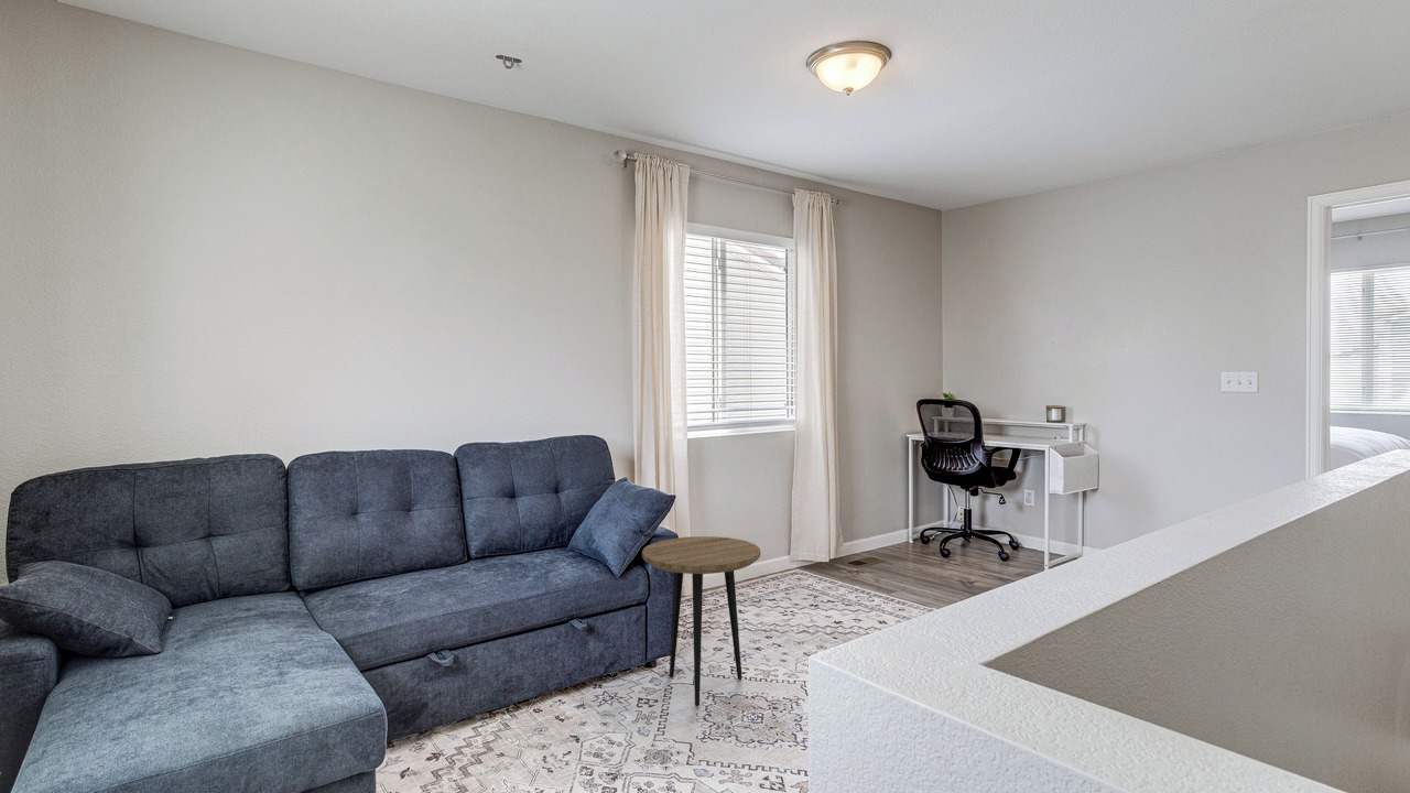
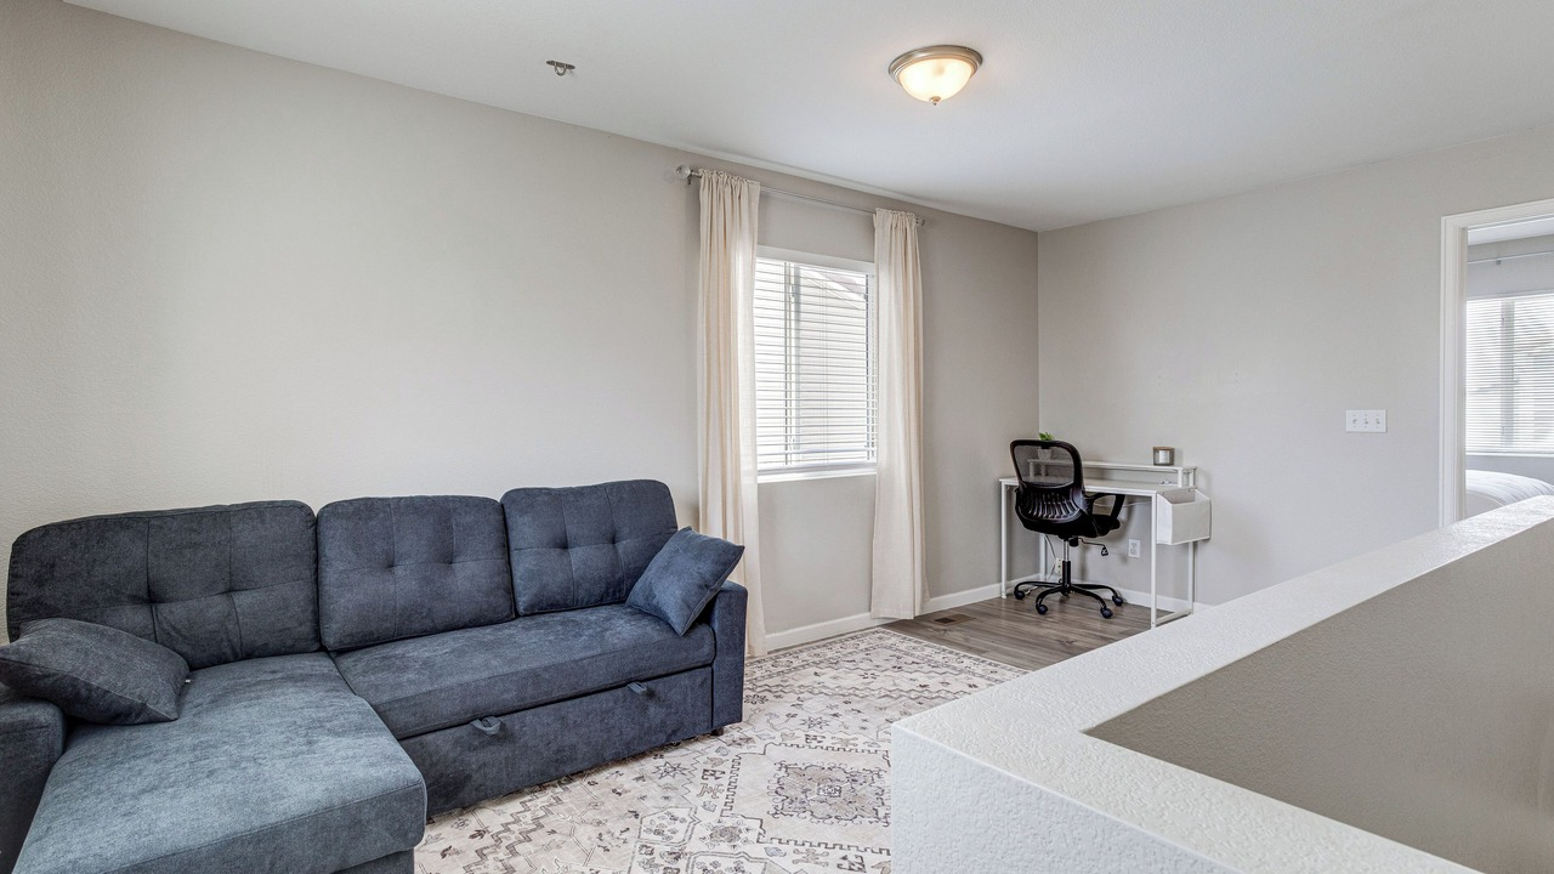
- side table (701, 618)
